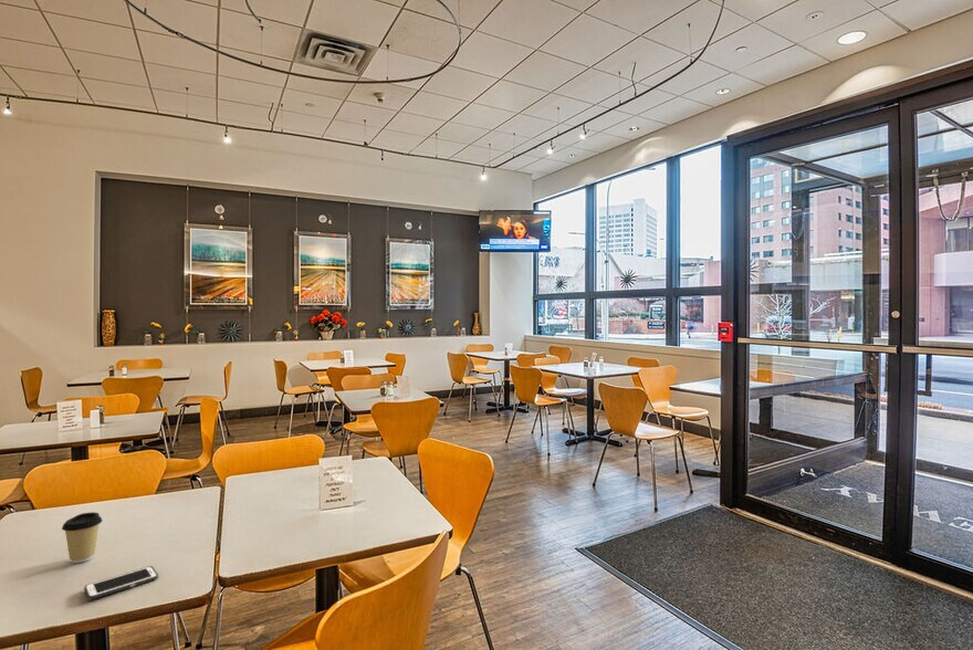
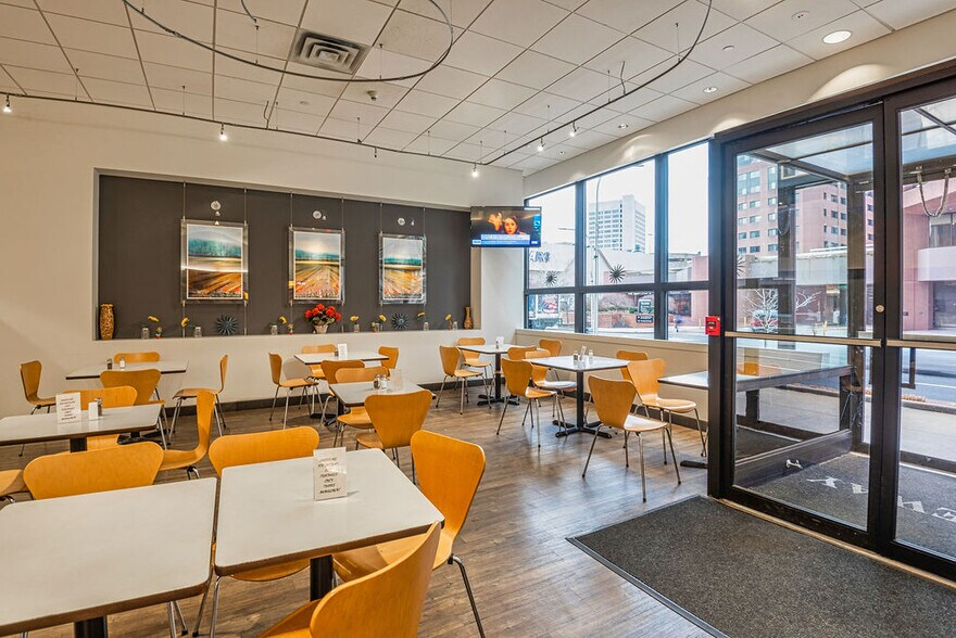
- coffee cup (82, 537)
- cell phone (122, 581)
